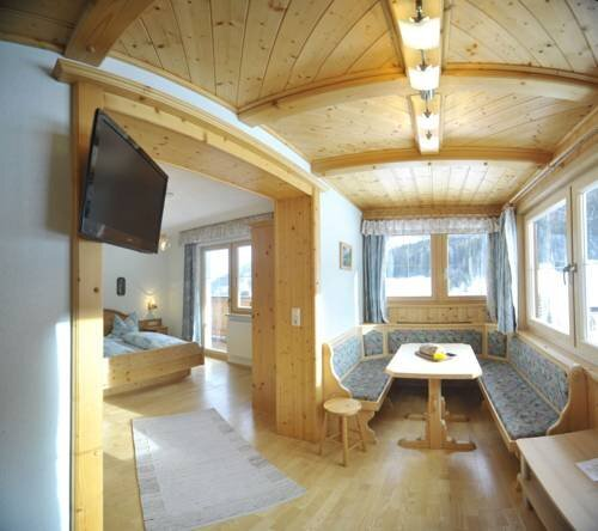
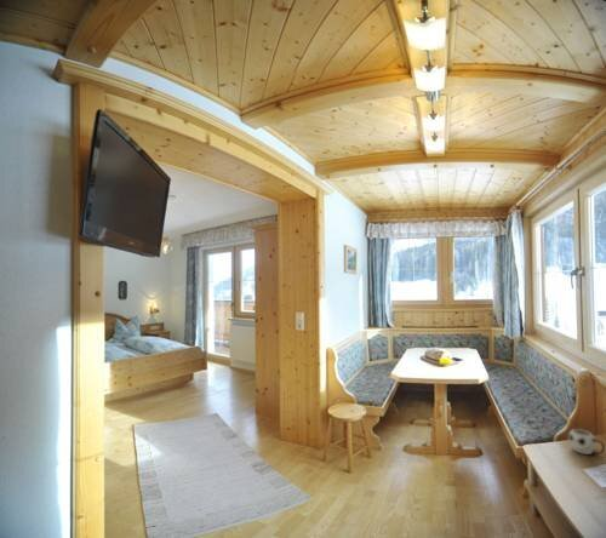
+ mug (587, 442)
